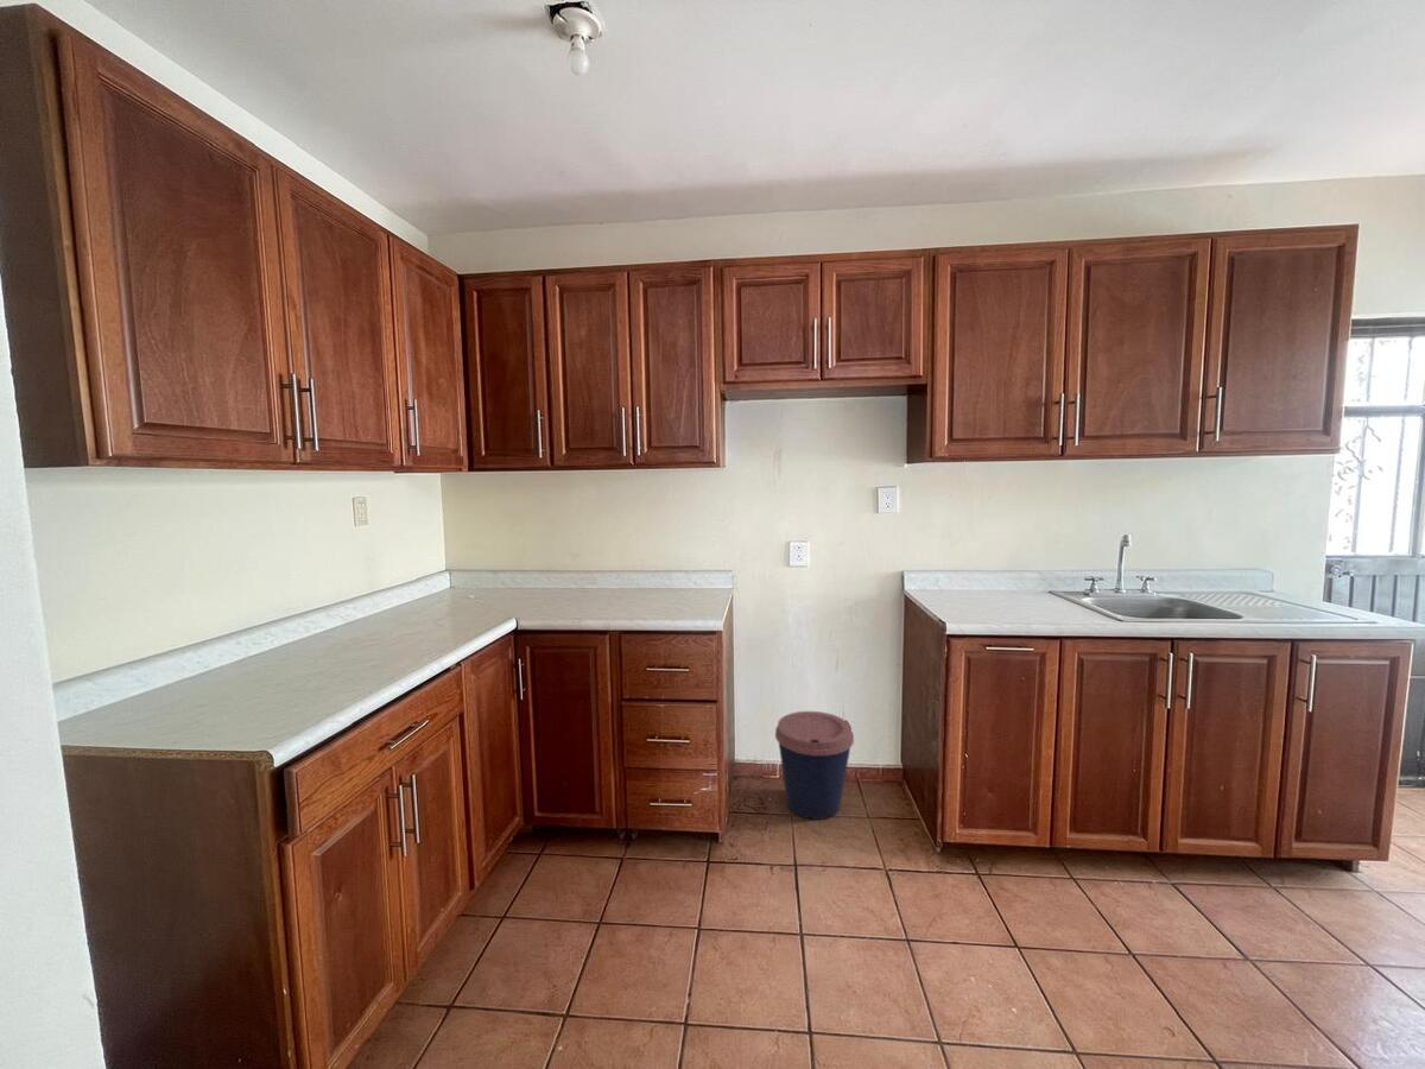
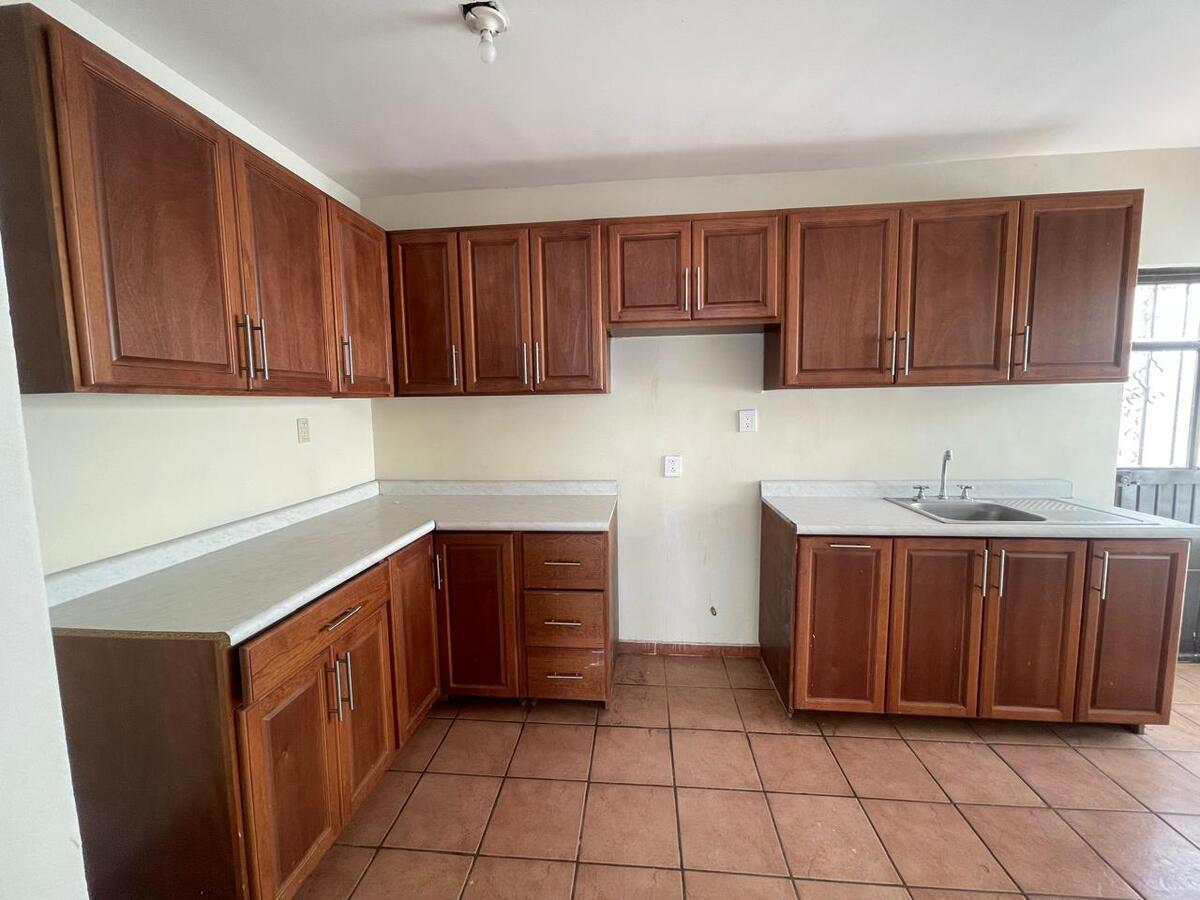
- coffee cup (813, 765)
